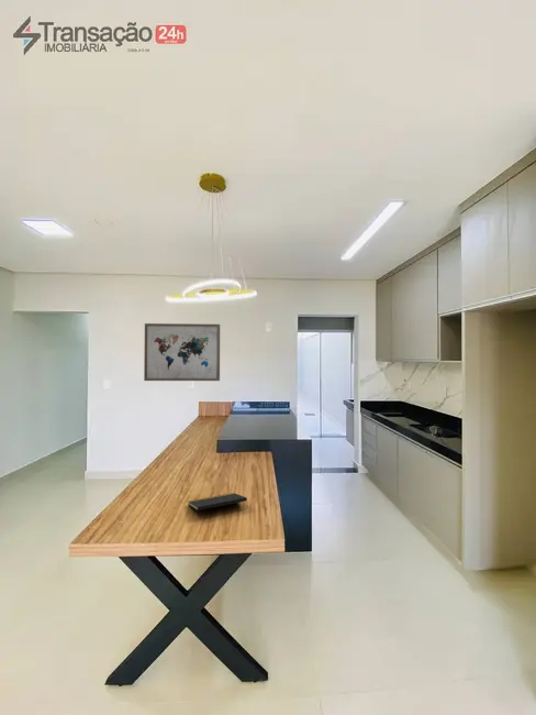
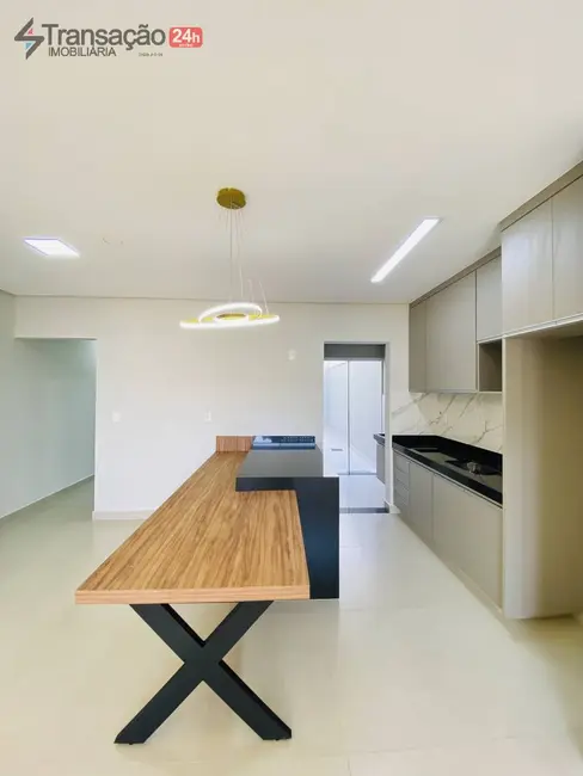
- notepad (216, 501)
- wall art (182, 352)
